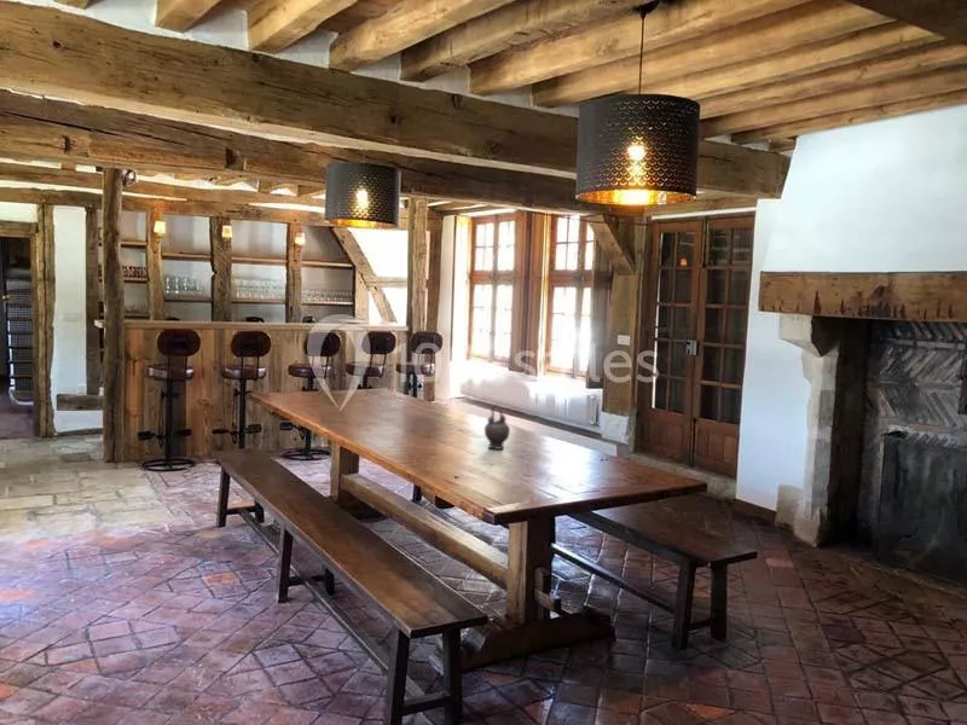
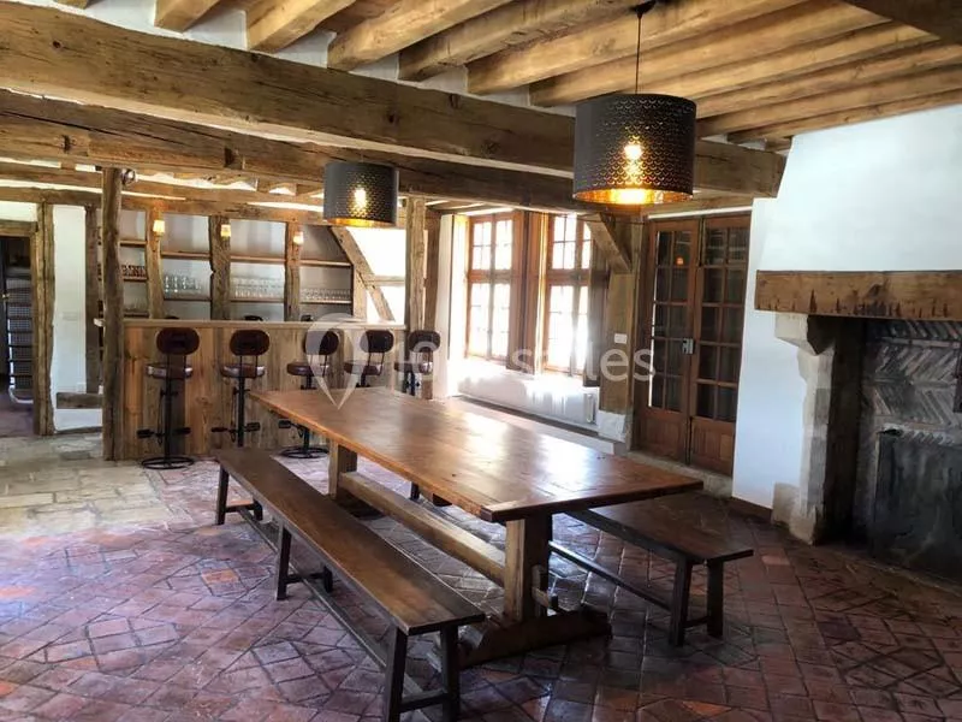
- teapot (496, 425)
